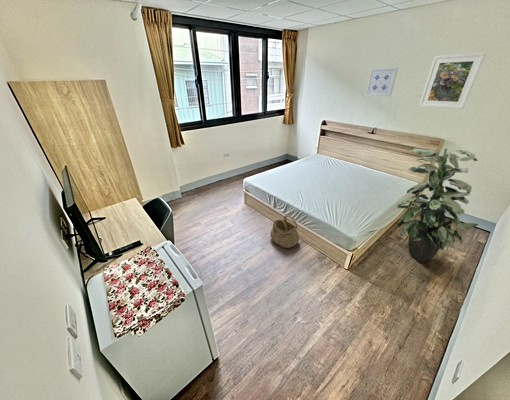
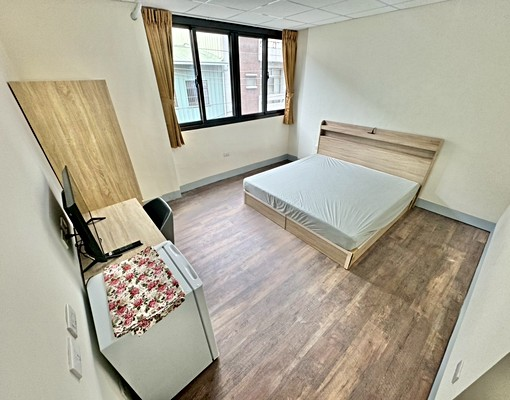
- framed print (448, 82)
- basket (284, 229)
- wall art (380, 82)
- indoor plant (432, 208)
